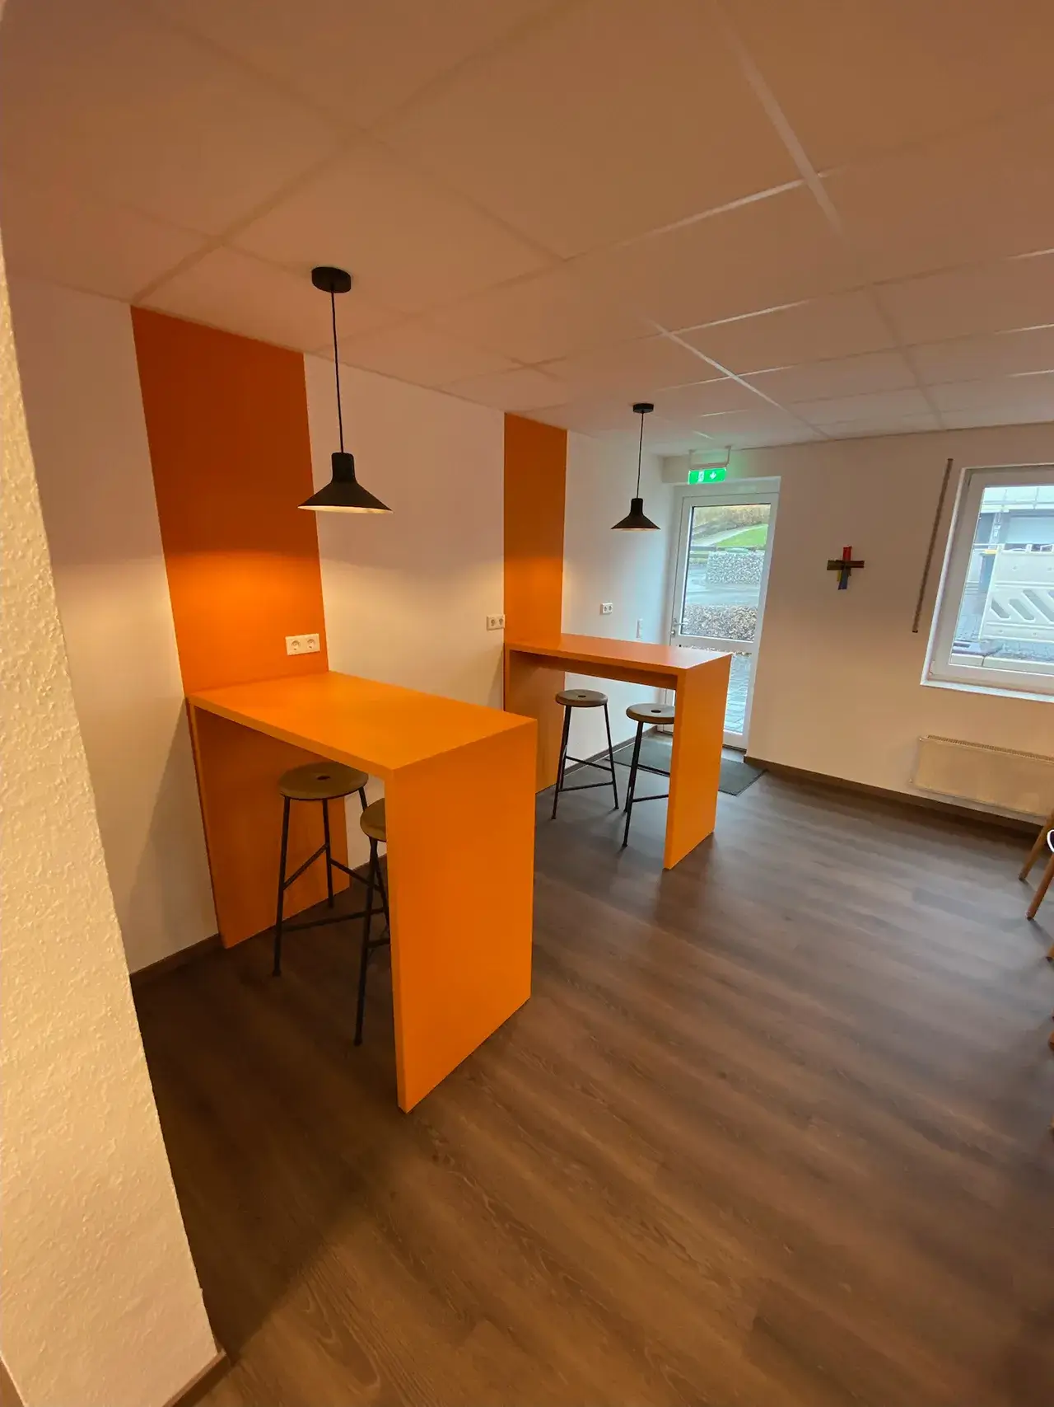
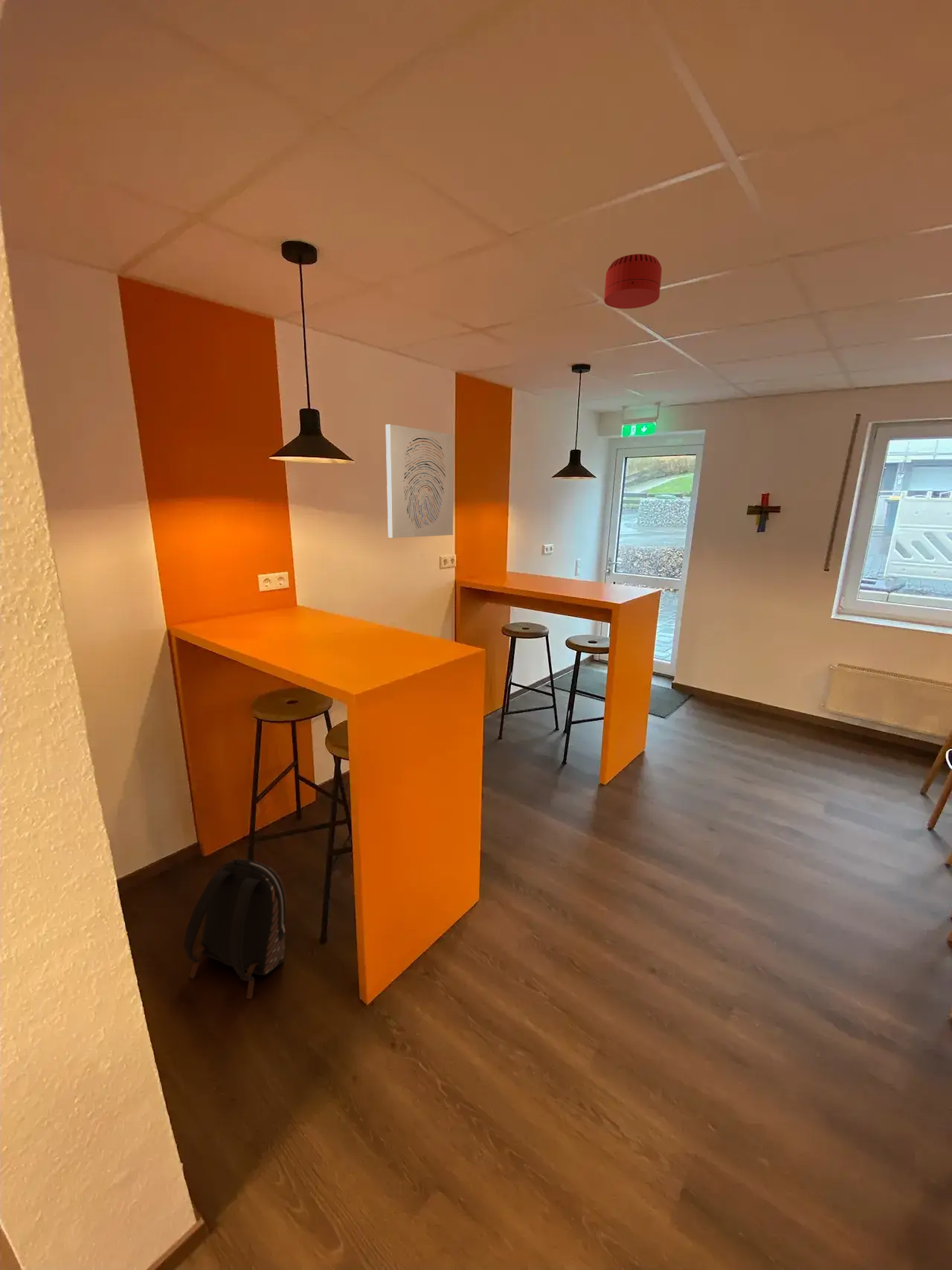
+ smoke detector (632, 281)
+ wall art (422, 484)
+ backpack (239, 914)
